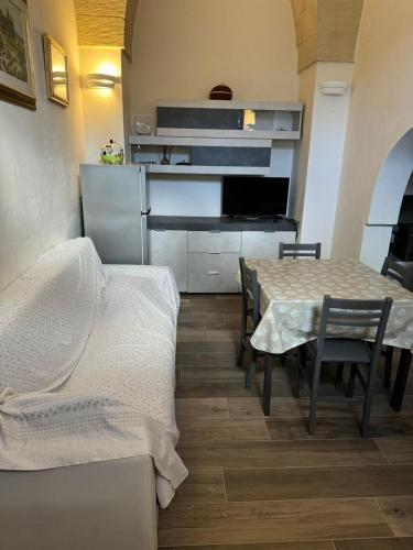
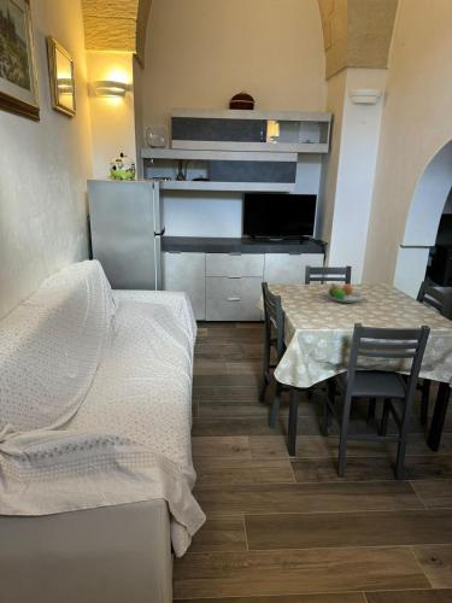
+ fruit bowl (344, 291)
